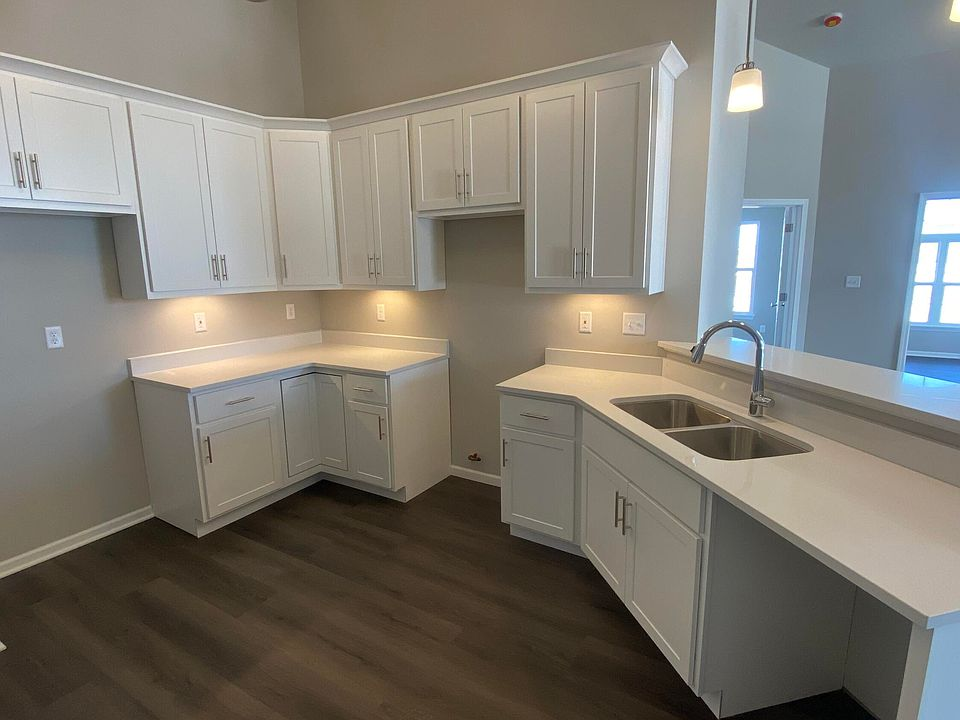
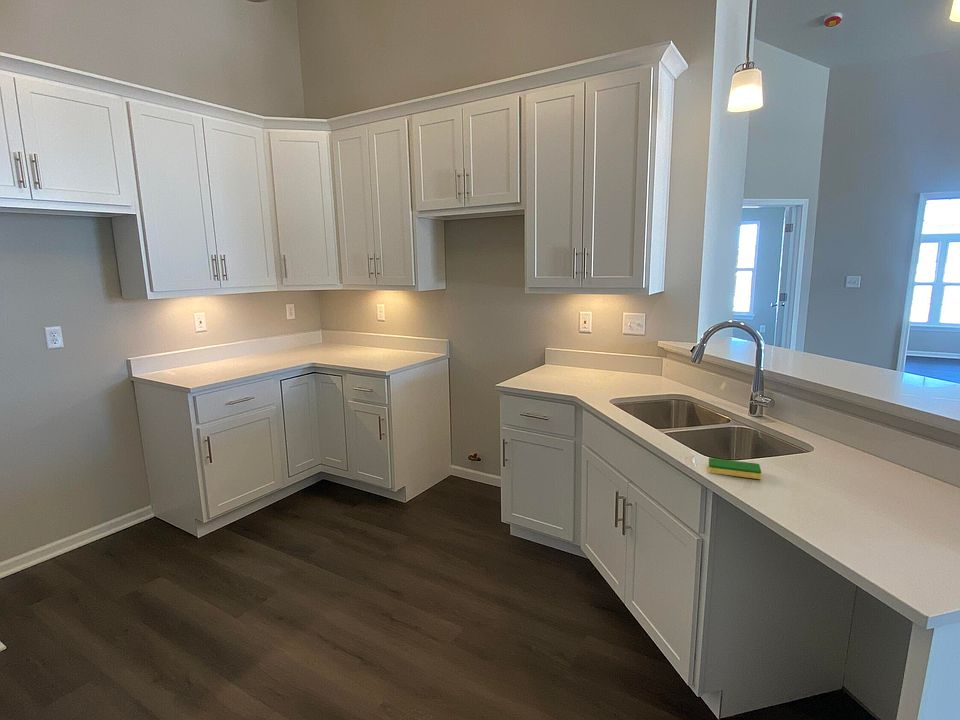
+ dish sponge (733, 468)
